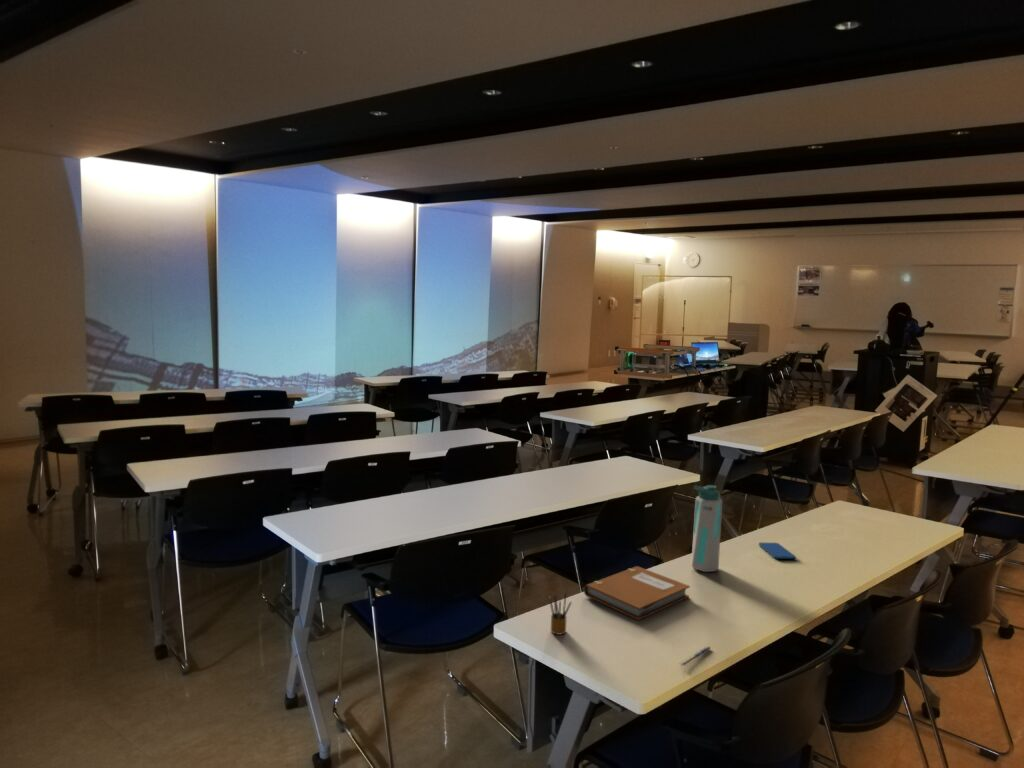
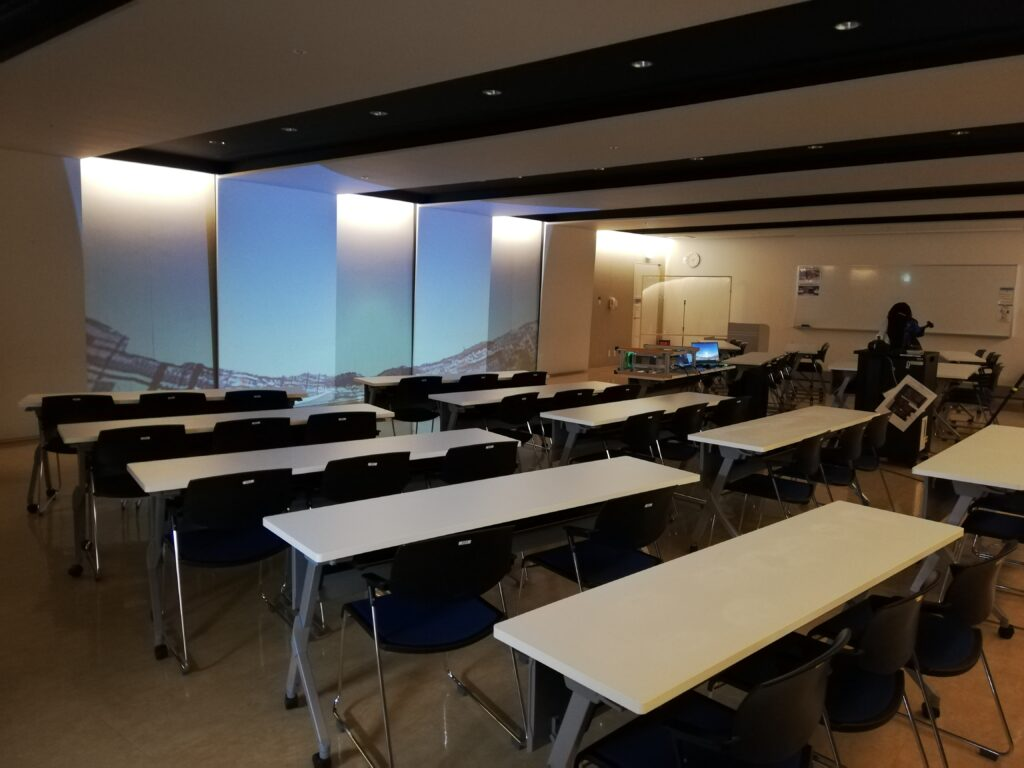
- pencil box (560, 613)
- water bottle (706, 527)
- notebook (637, 589)
- pen (695, 656)
- smartphone (776, 550)
